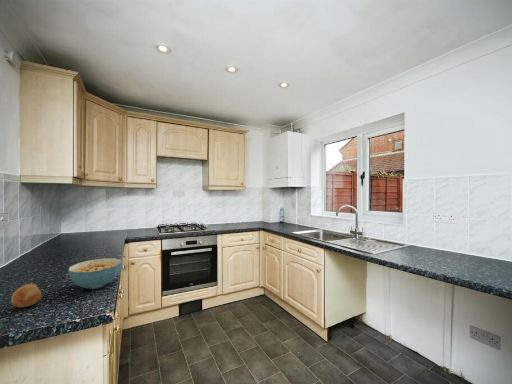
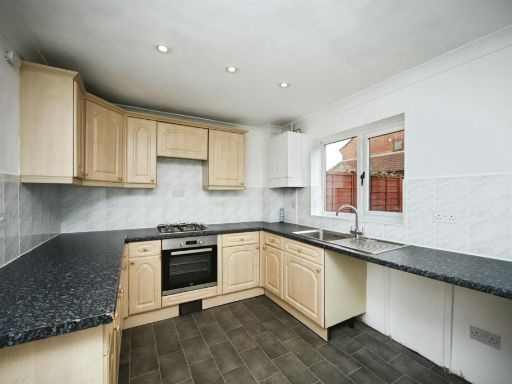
- fruit (26, 295)
- cereal bowl (96, 275)
